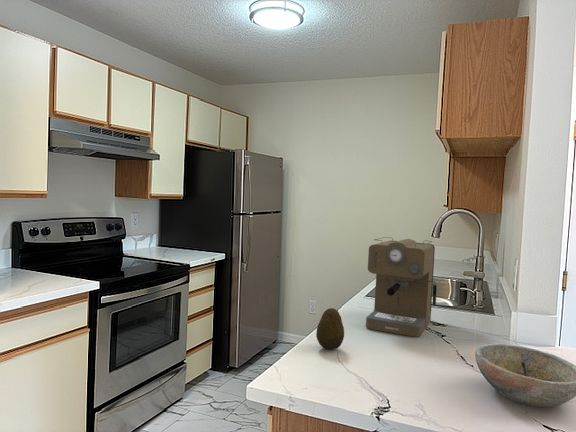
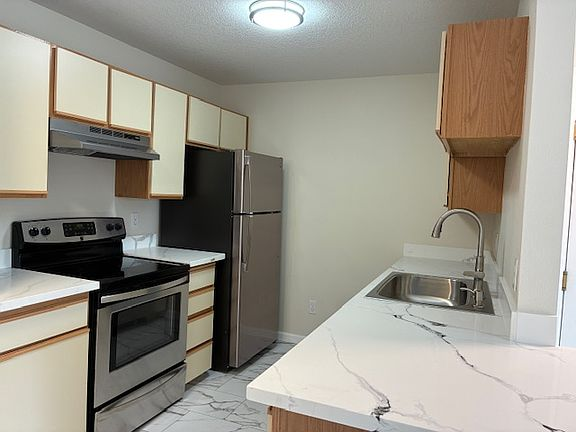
- fruit (330, 328)
- coffee maker (405, 283)
- bowl (526, 377)
